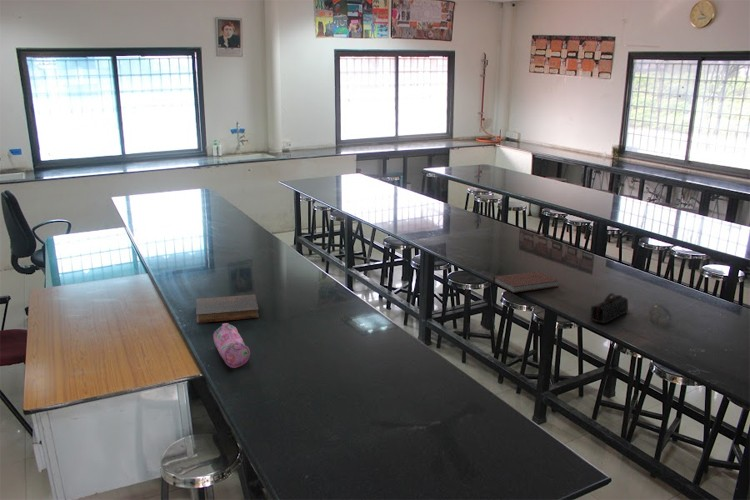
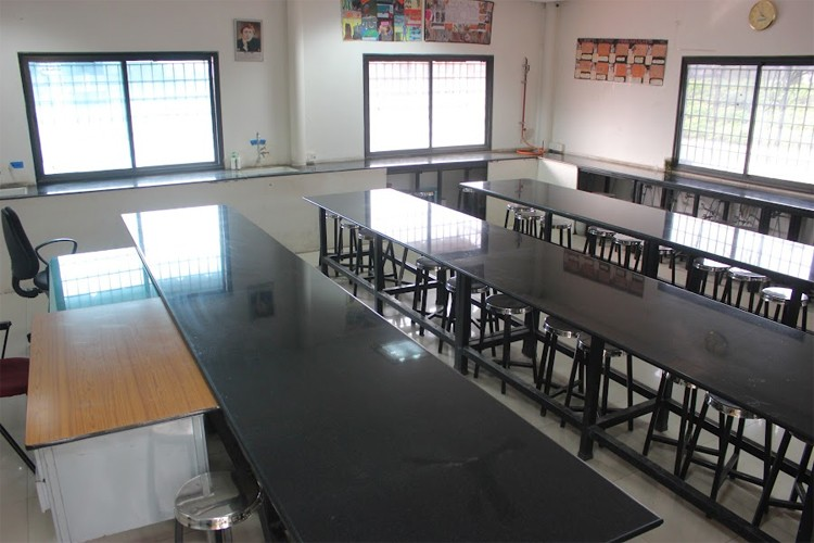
- pencil case (609, 304)
- book (525, 281)
- book (227, 308)
- pencil case (230, 344)
